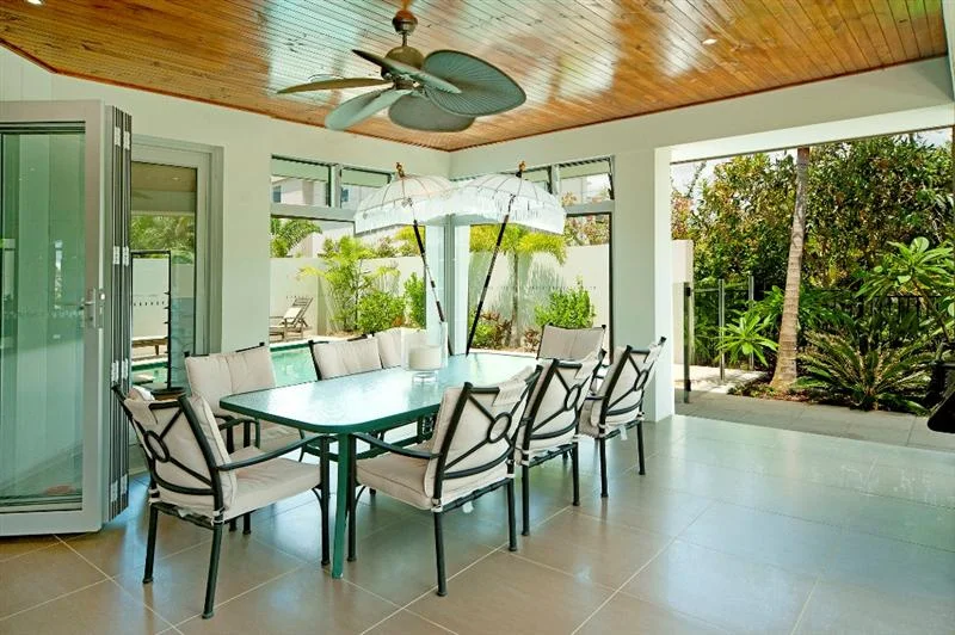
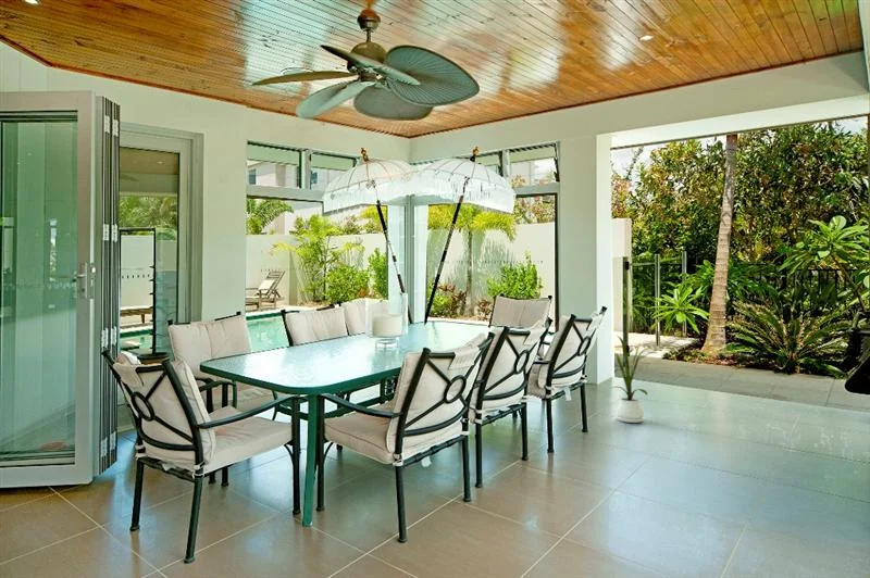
+ house plant (629, 377)
